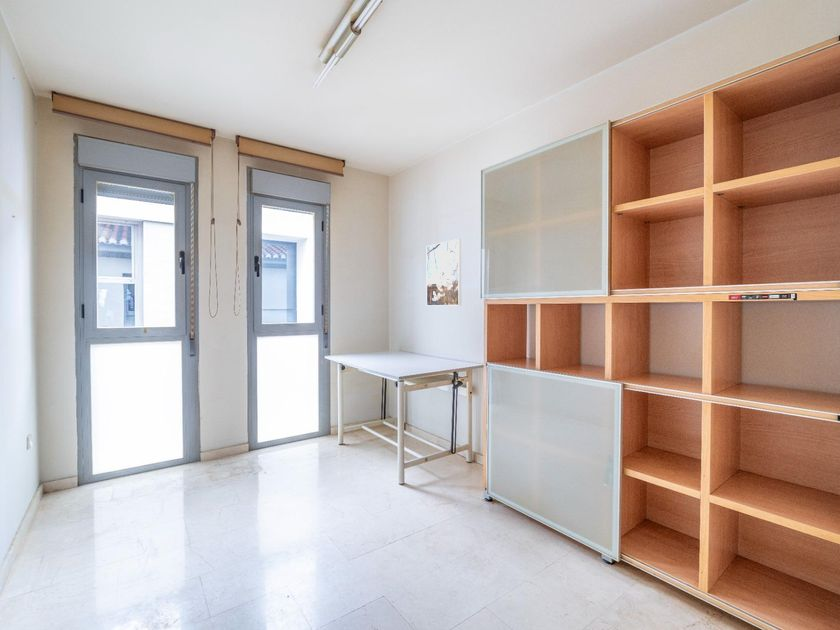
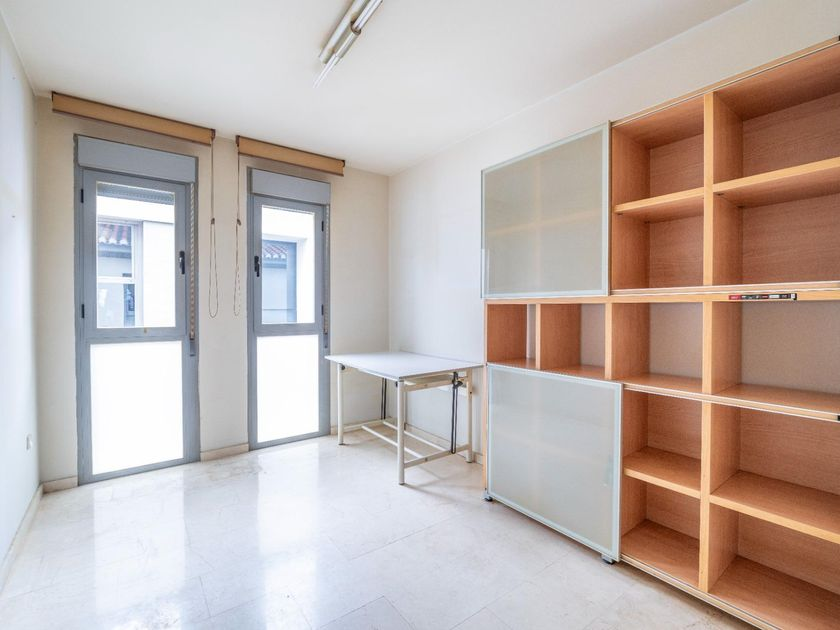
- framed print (442, 274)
